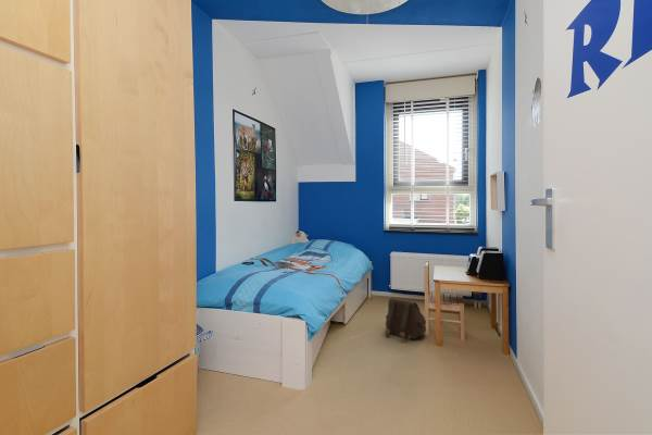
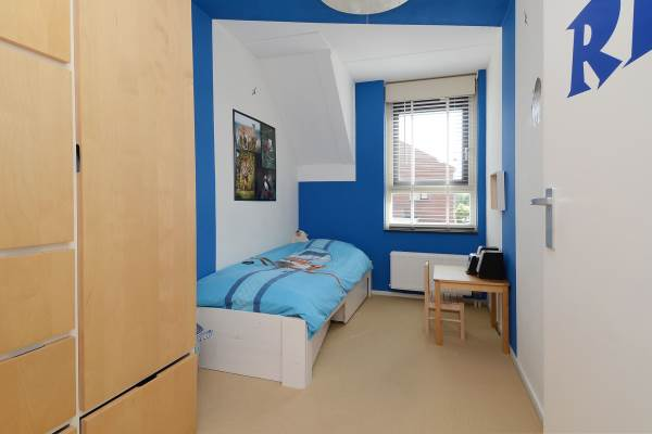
- satchel (403, 316)
